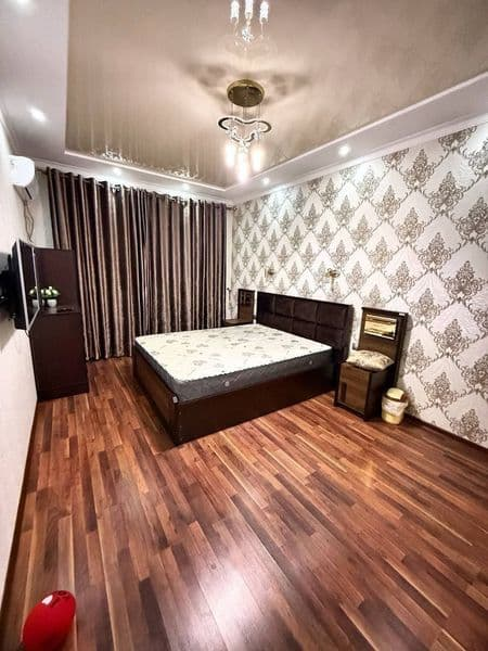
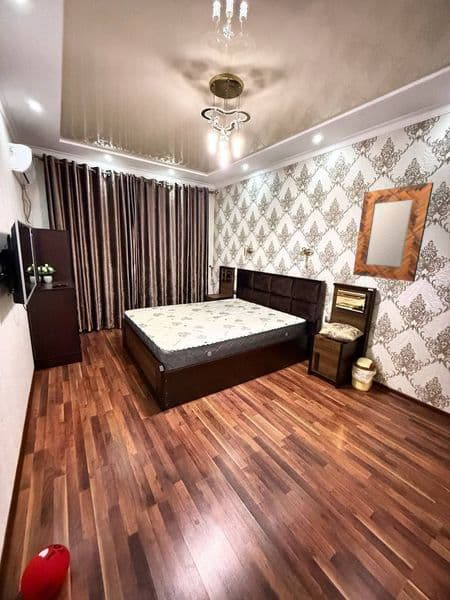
+ home mirror (388, 234)
